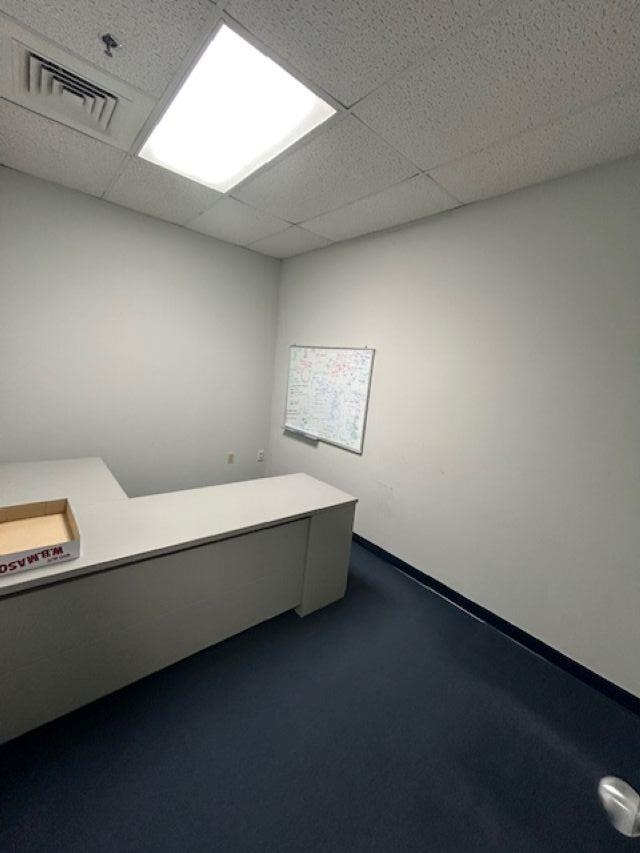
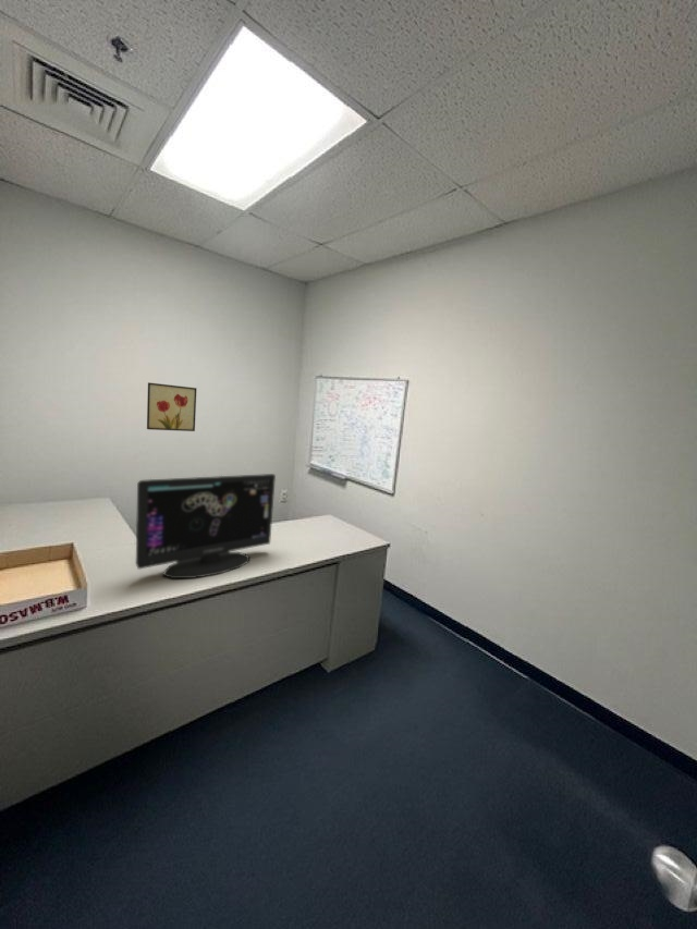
+ wall art (172, 407)
+ computer monitor (211, 521)
